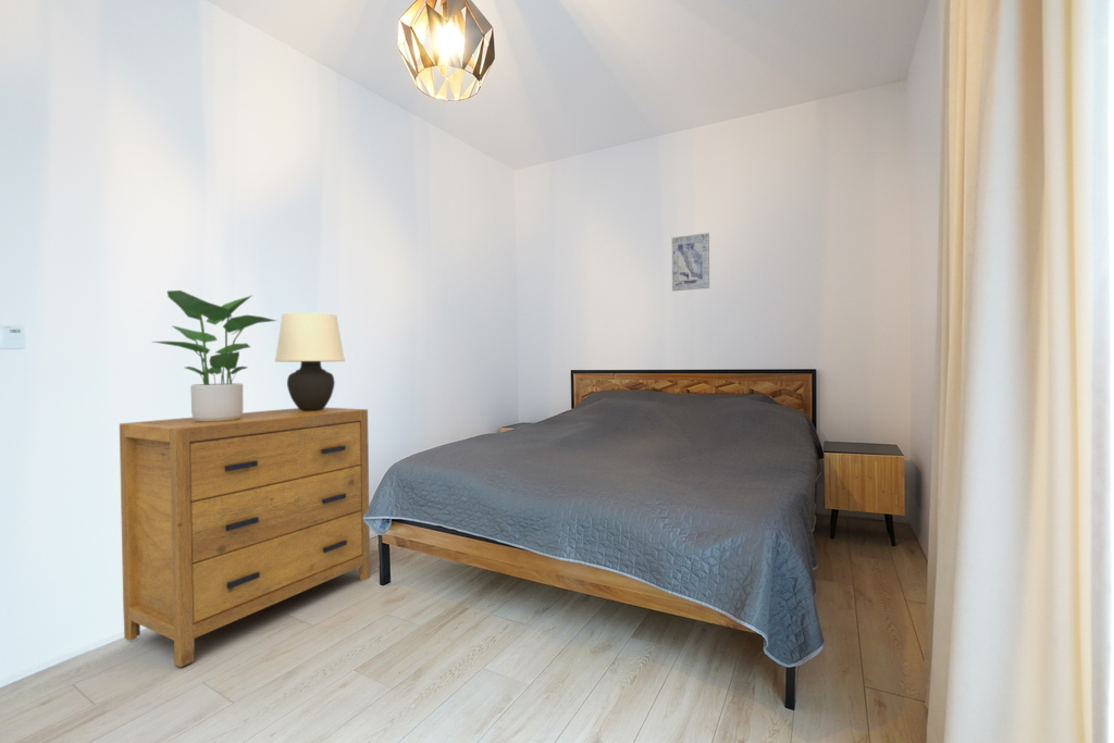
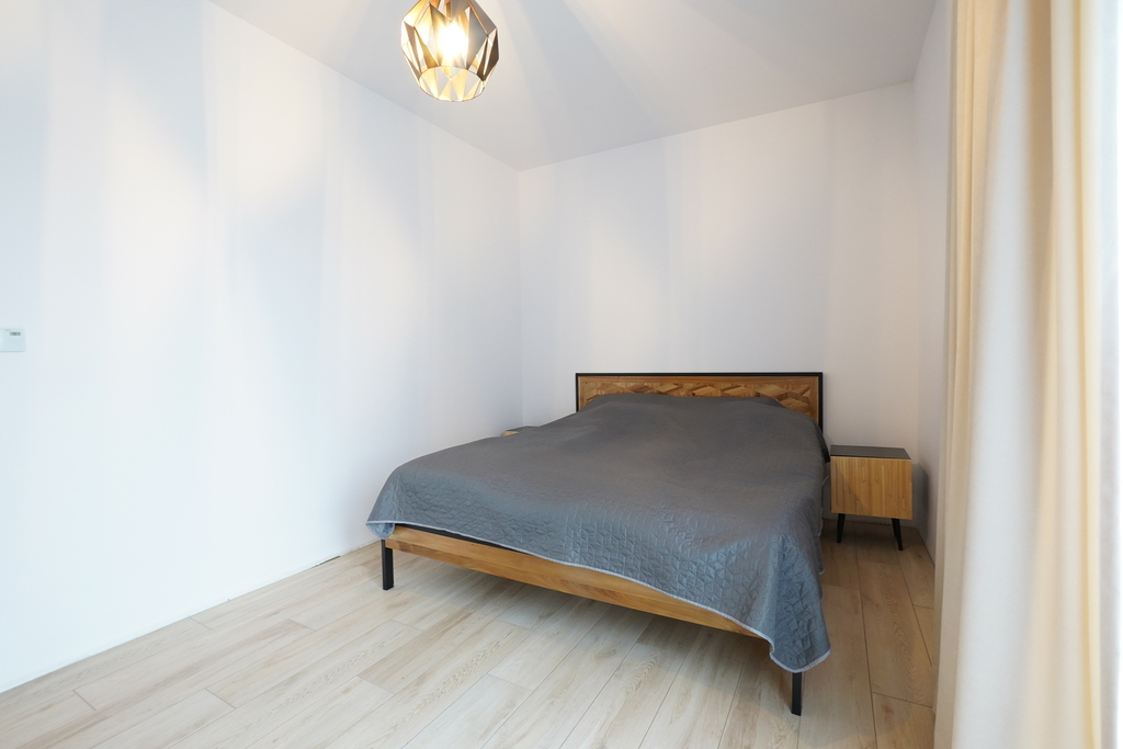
- dresser (261, 510)
- table lamp (310, 361)
- potted plant (206, 355)
- wall art (690, 262)
